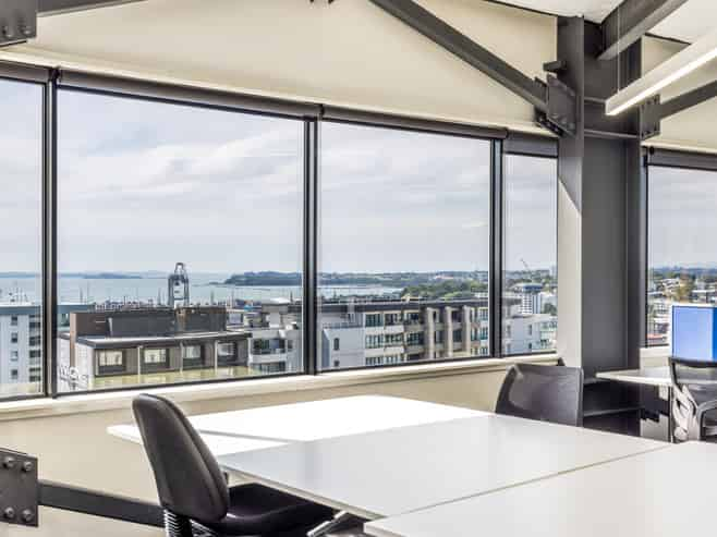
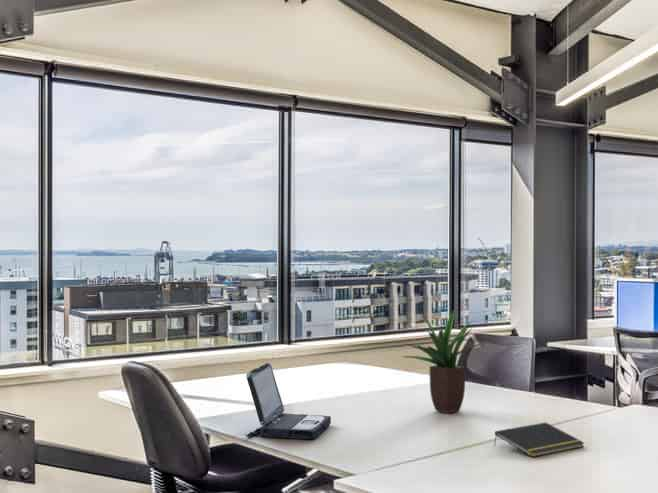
+ notepad (539, 438)
+ potted plant (439, 360)
+ laptop (281, 400)
